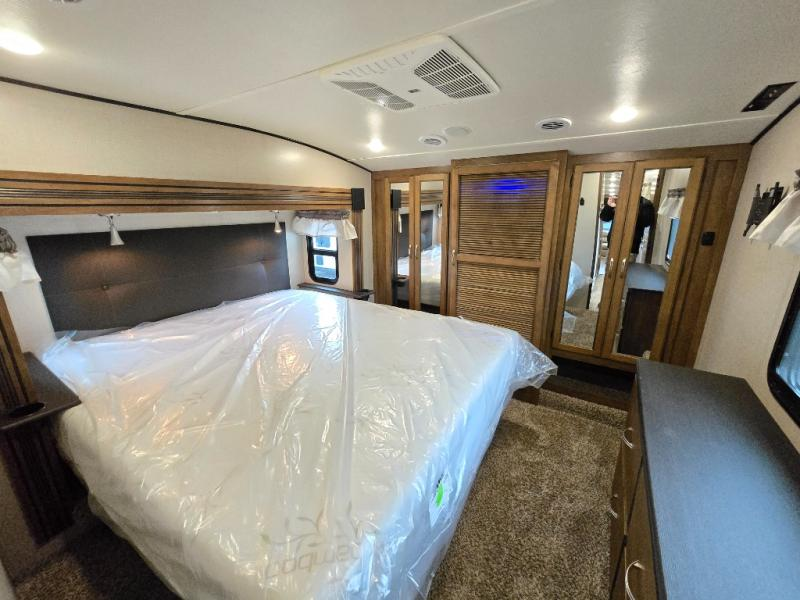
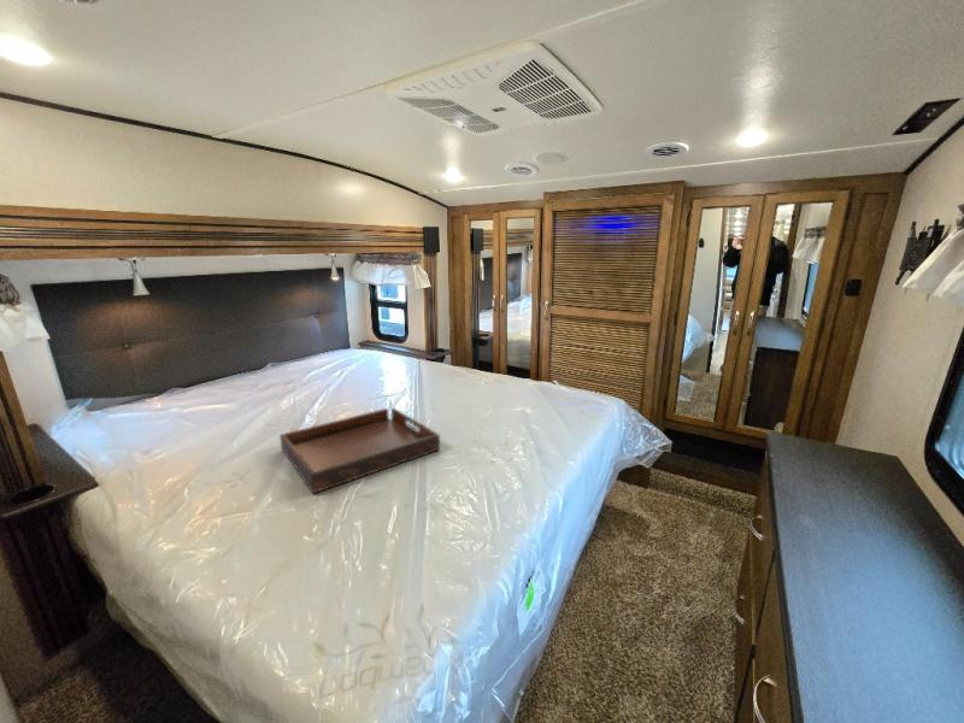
+ serving tray (360, 441)
